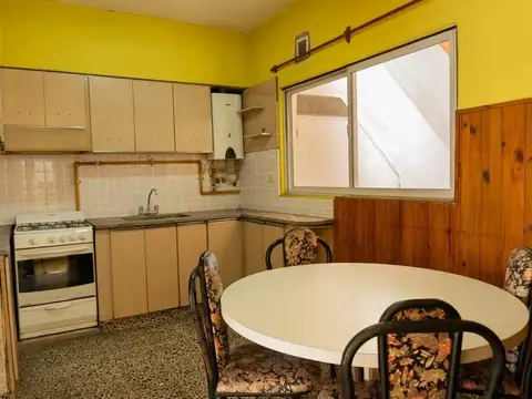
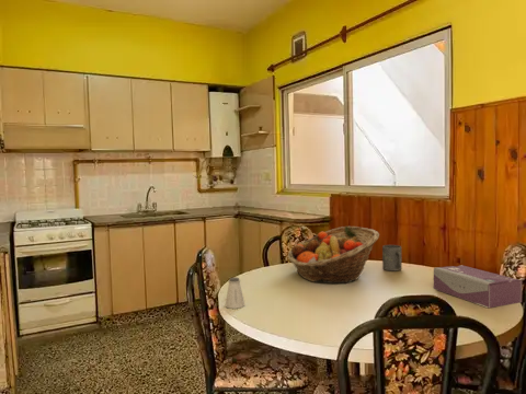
+ fruit basket (332, 252)
+ tissue box (474, 283)
+ saltshaker (235, 291)
+ mug (393, 258)
